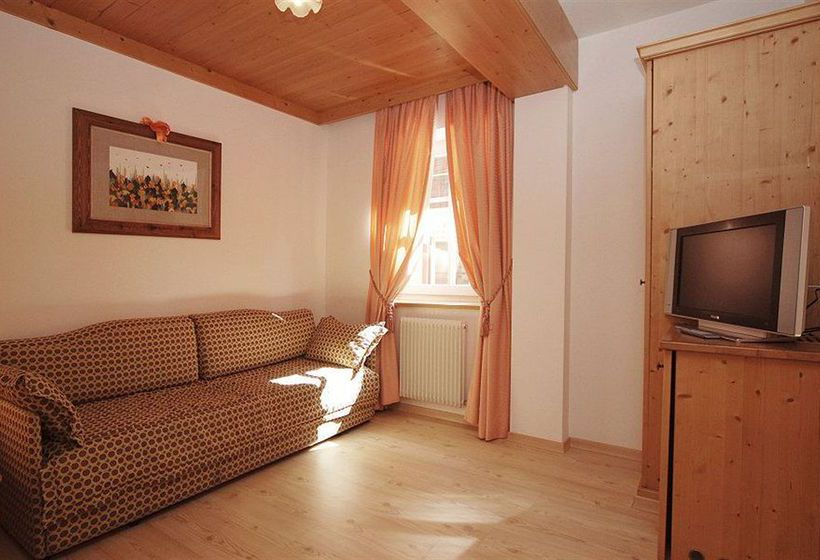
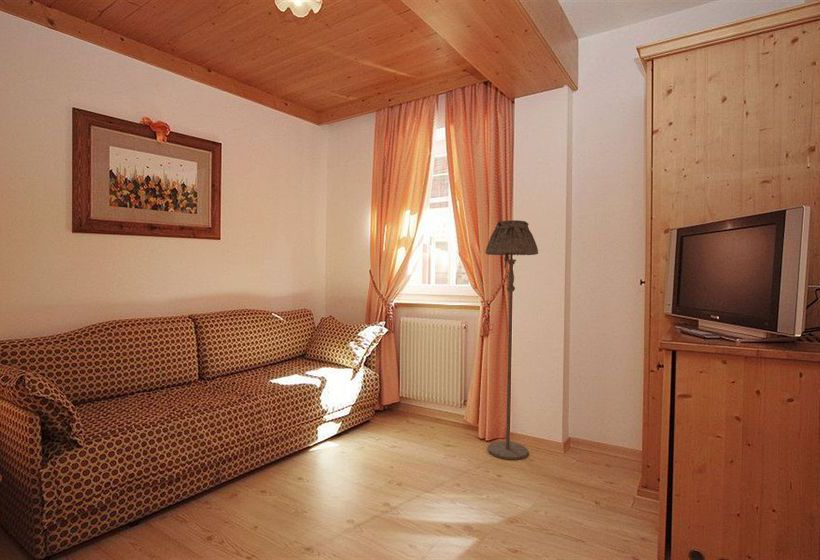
+ floor lamp (509, 336)
